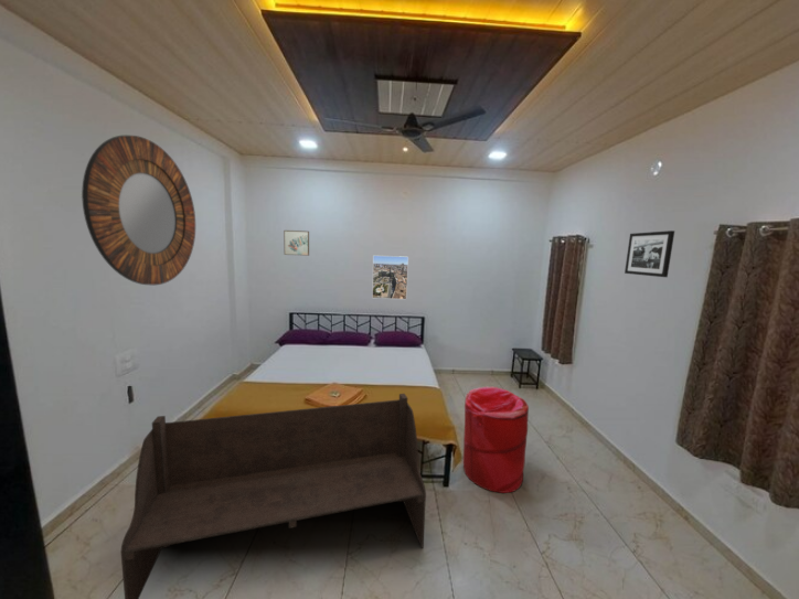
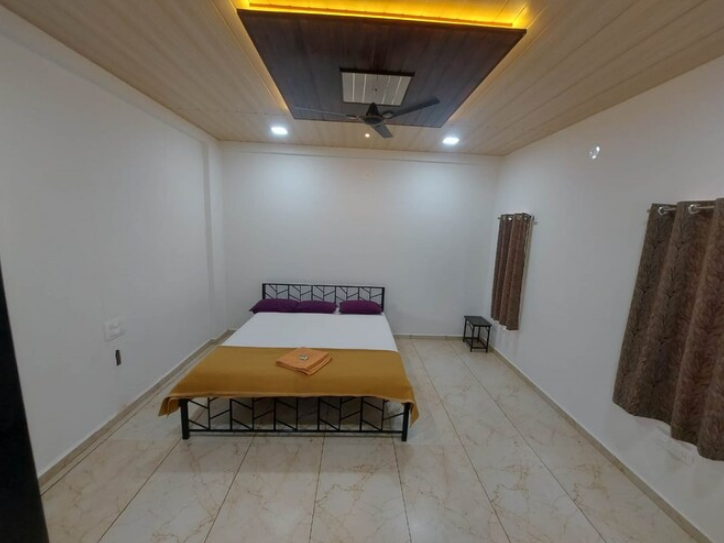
- home mirror (150, 214)
- bench (292, 483)
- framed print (390, 277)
- laundry hamper (493, 436)
- picture frame (647, 254)
- wall art (296, 243)
